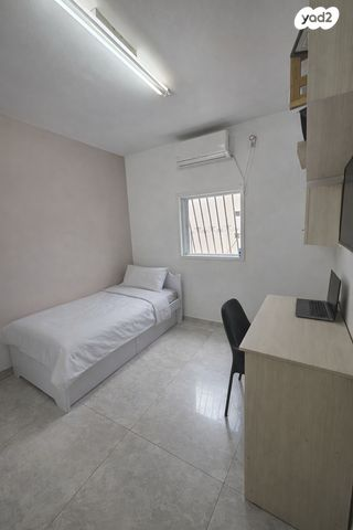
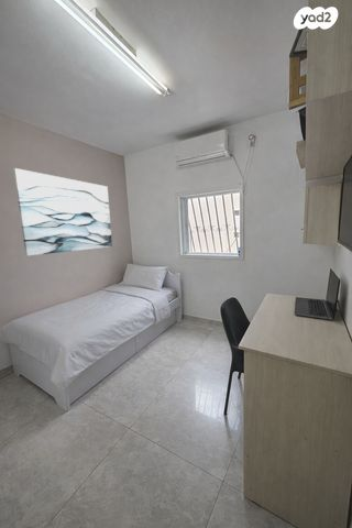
+ wall art (73, 216)
